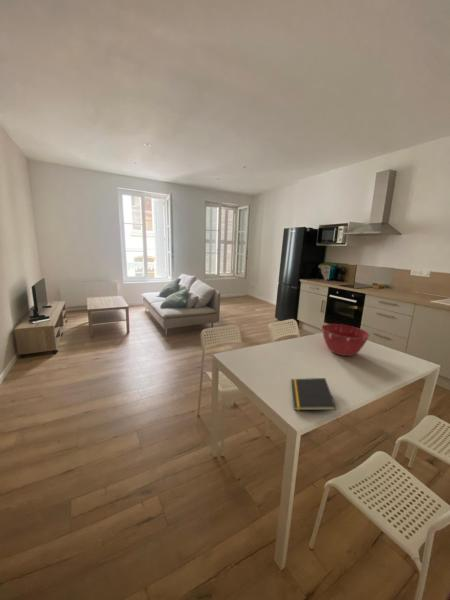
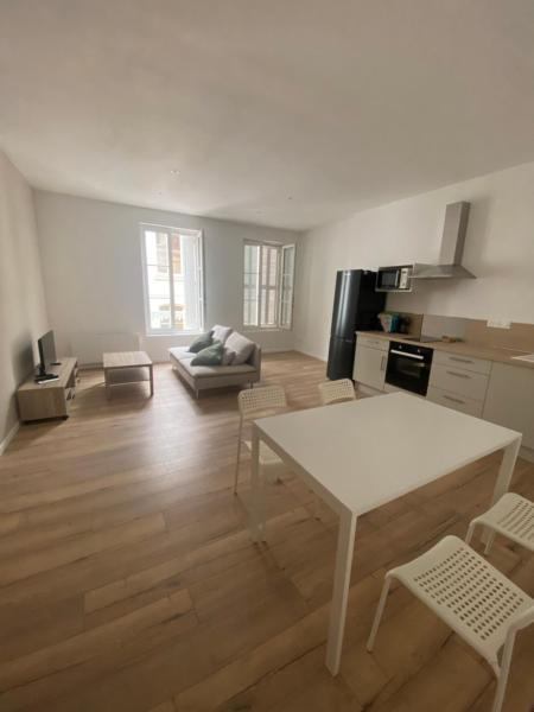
- notepad (311, 392)
- mixing bowl (343, 341)
